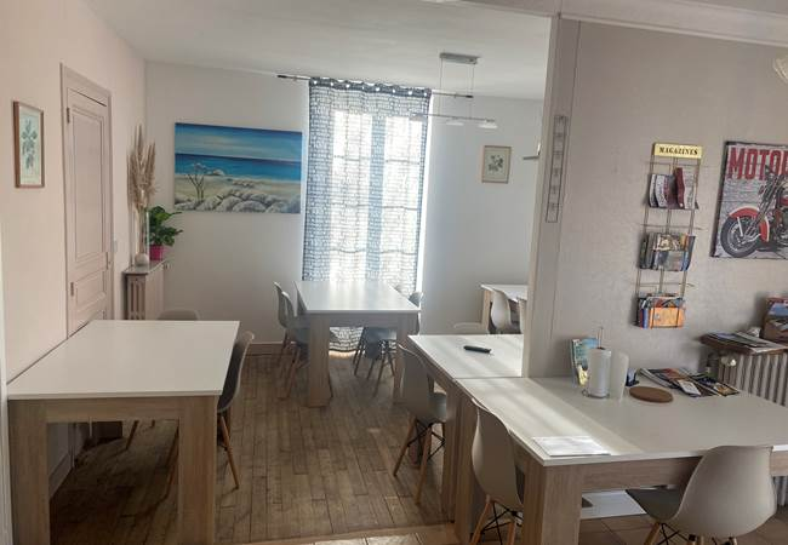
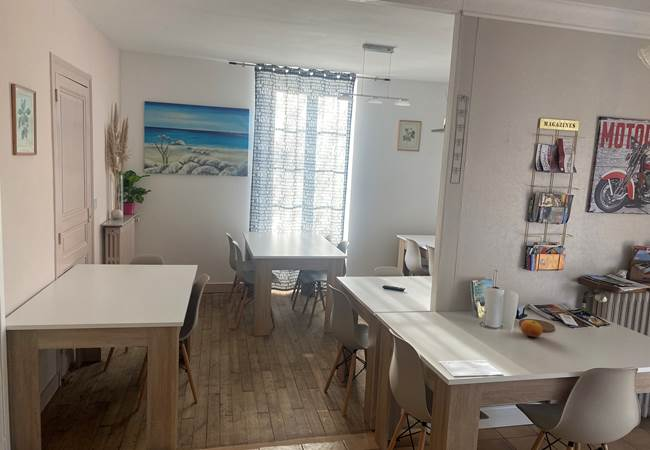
+ fruit (531, 328)
